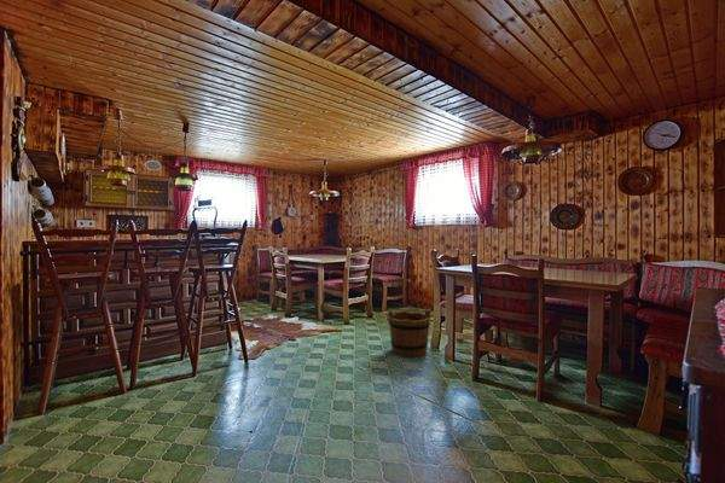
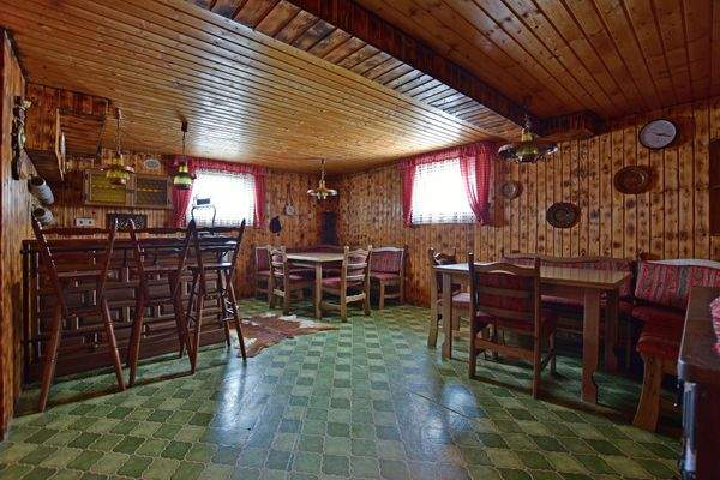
- bucket (408, 330)
